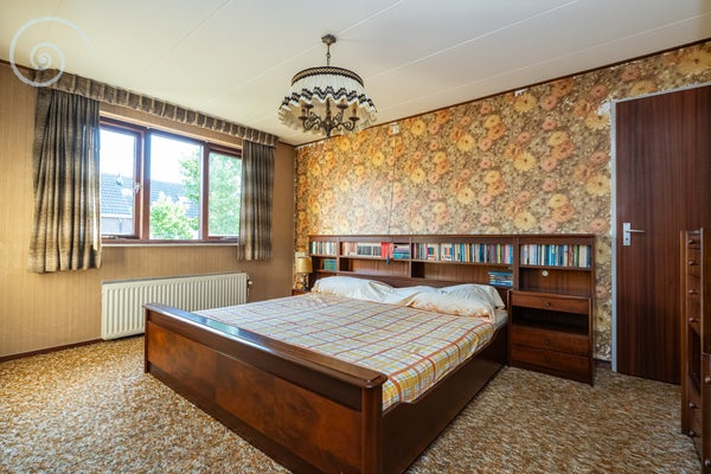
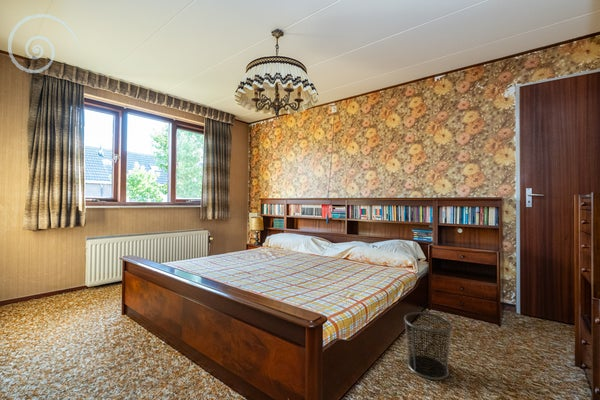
+ waste bin (427, 344)
